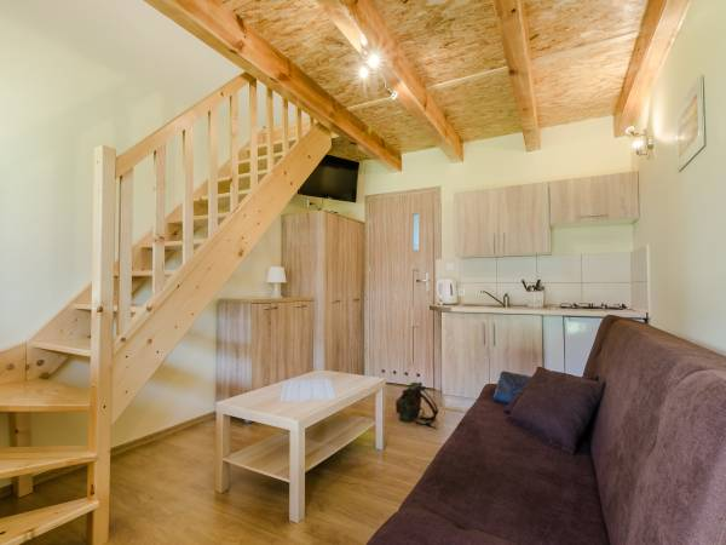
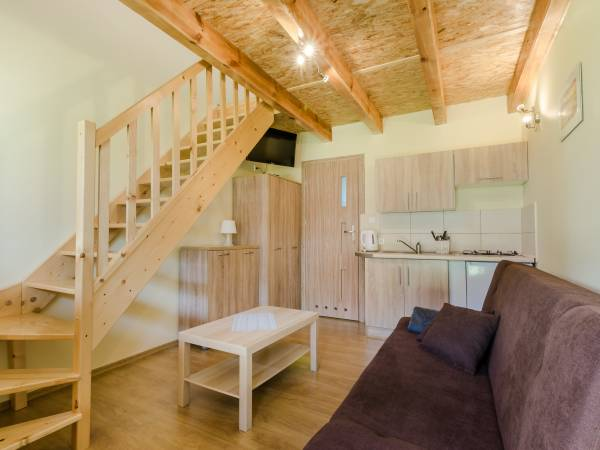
- backpack (419, 403)
